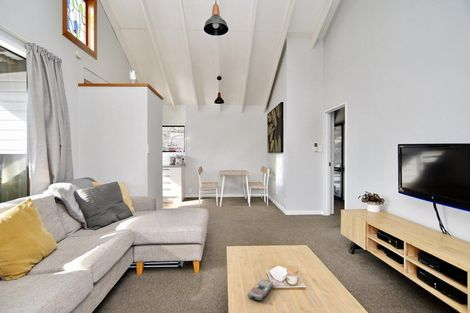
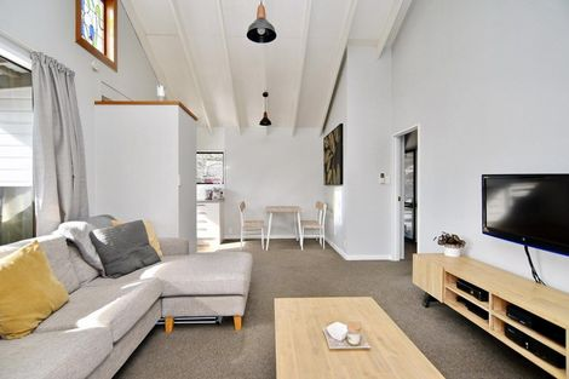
- remote control (261, 289)
